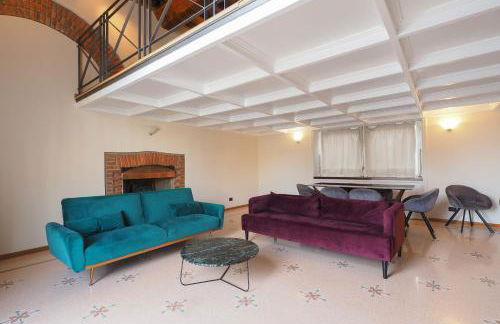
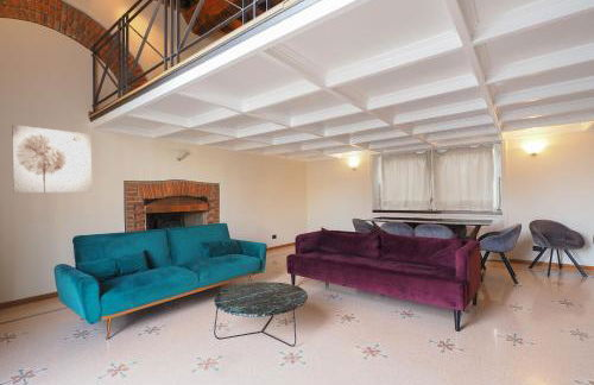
+ wall art (55, 160)
